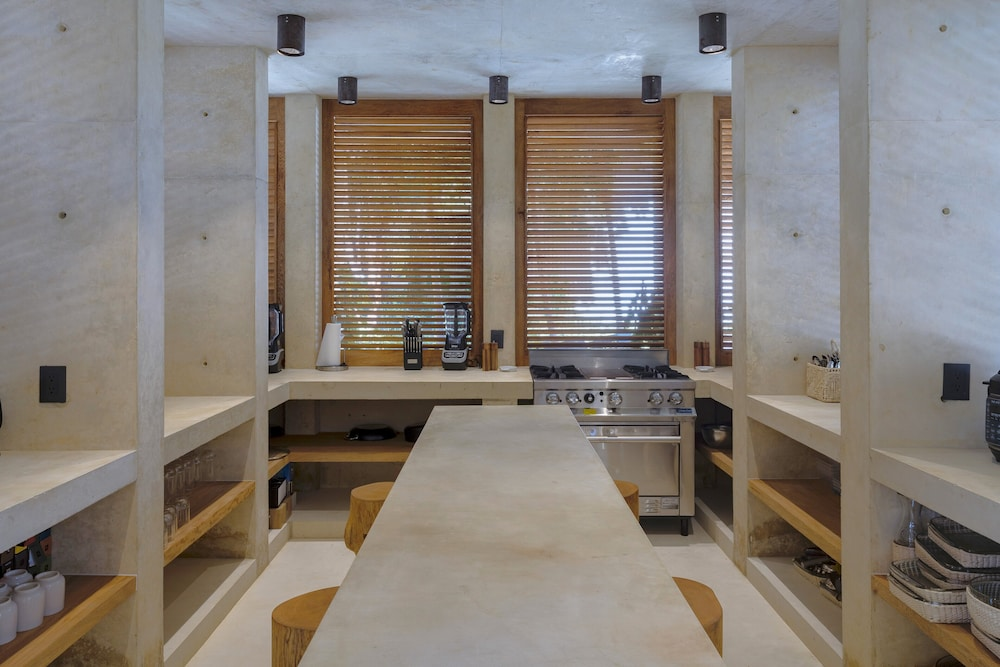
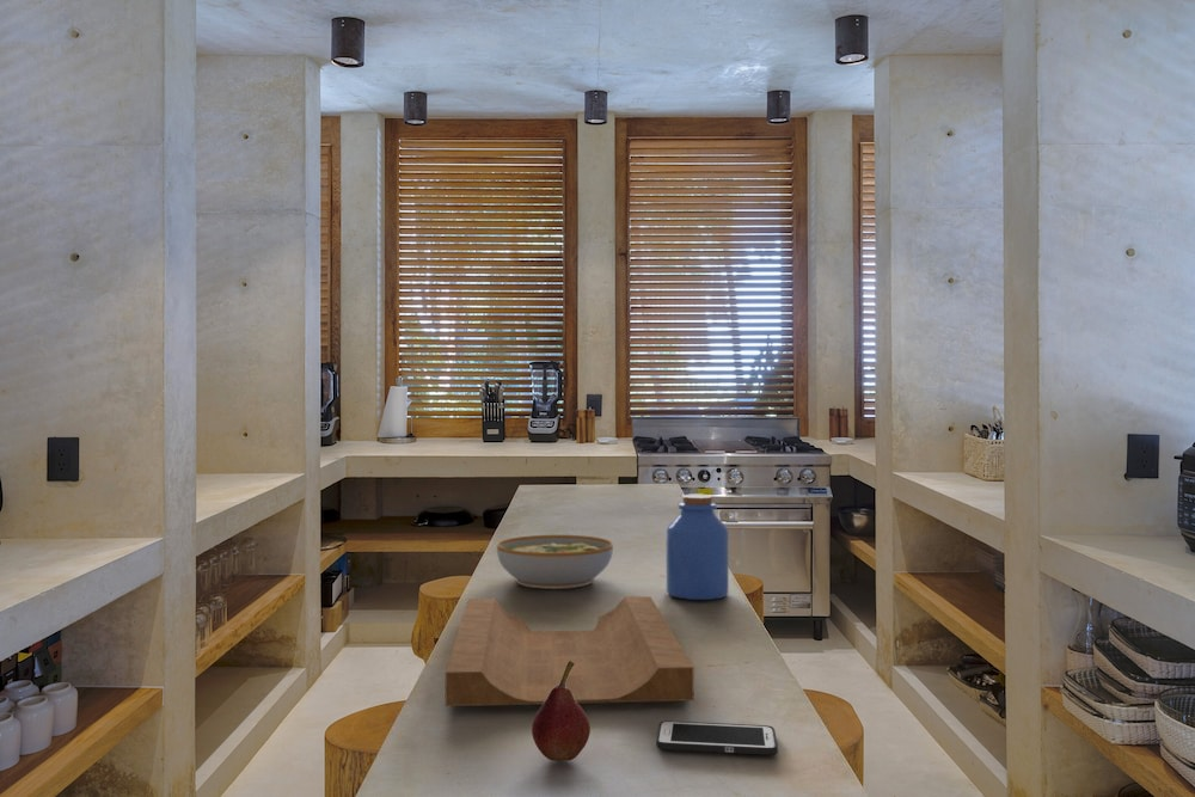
+ fruit (560, 709)
+ bowl (554, 562)
+ cell phone (716, 737)
+ cutting board (564, 642)
+ jar (697, 544)
